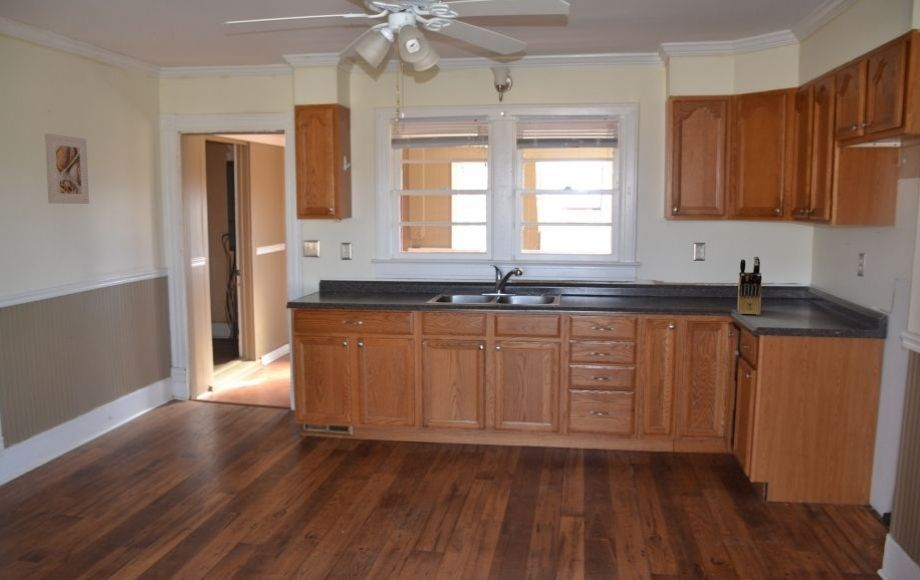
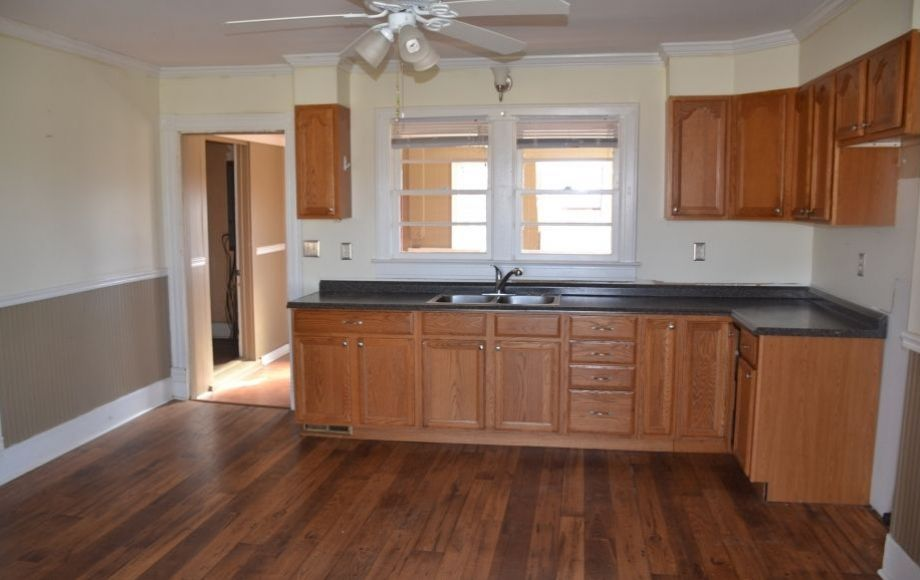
- knife block (749, 284)
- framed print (67, 170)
